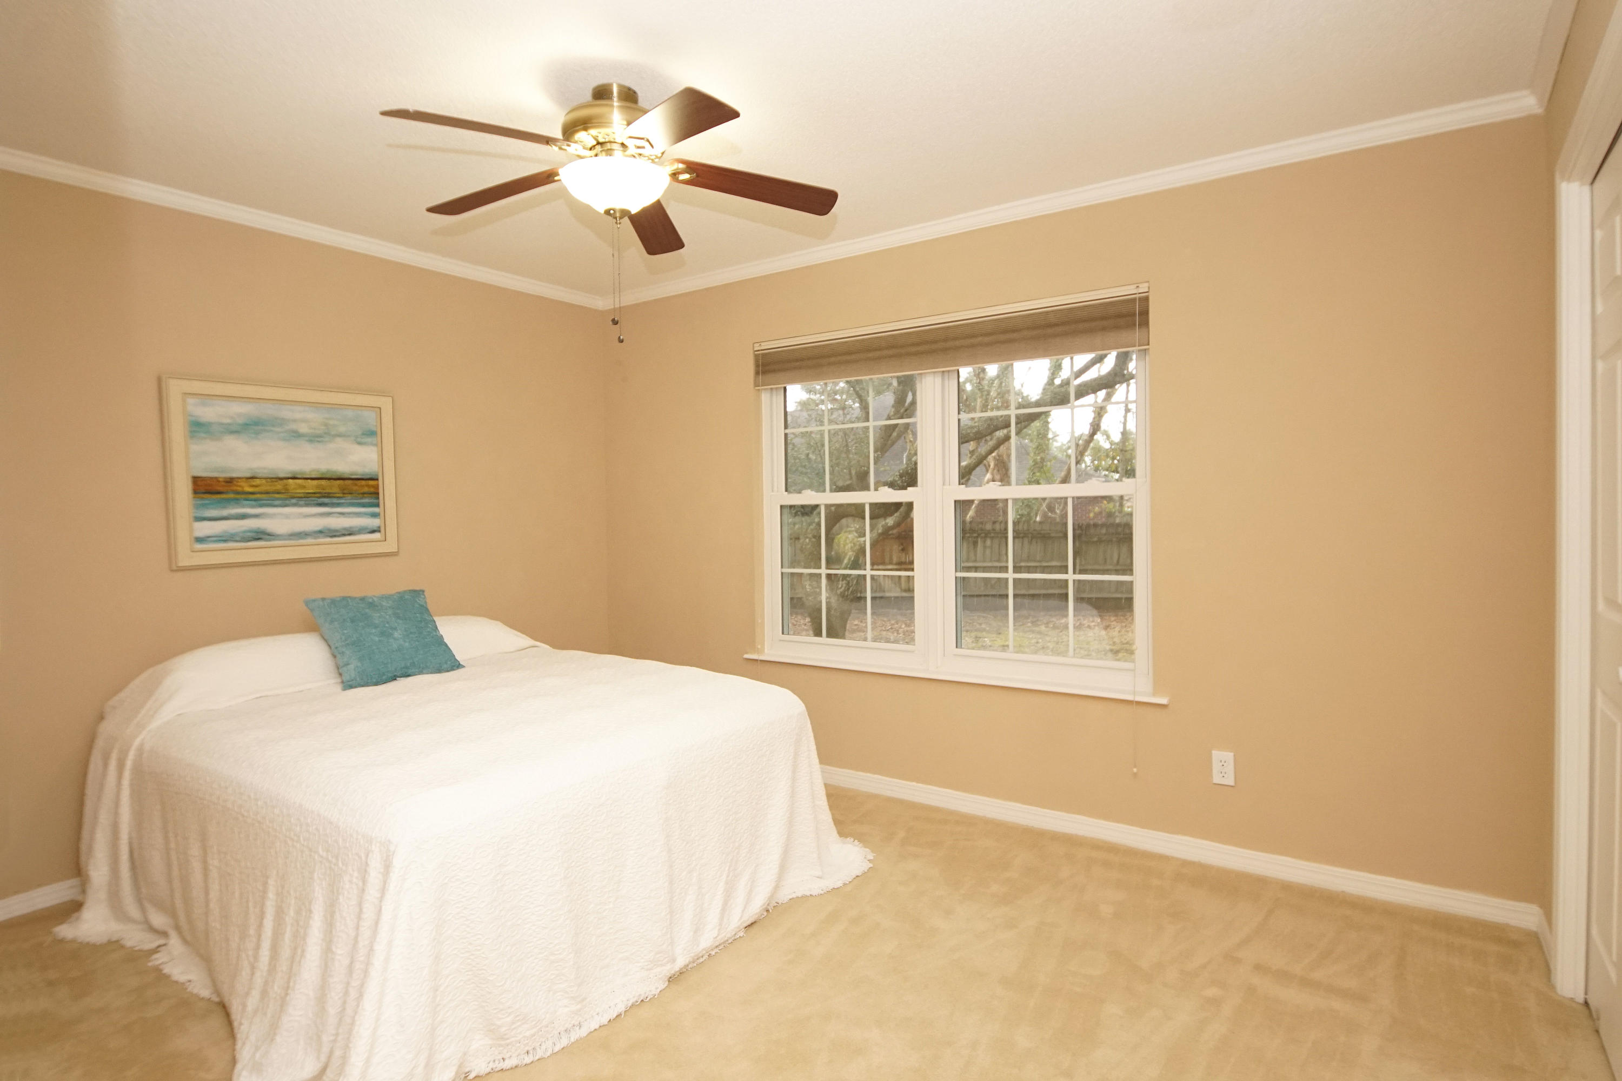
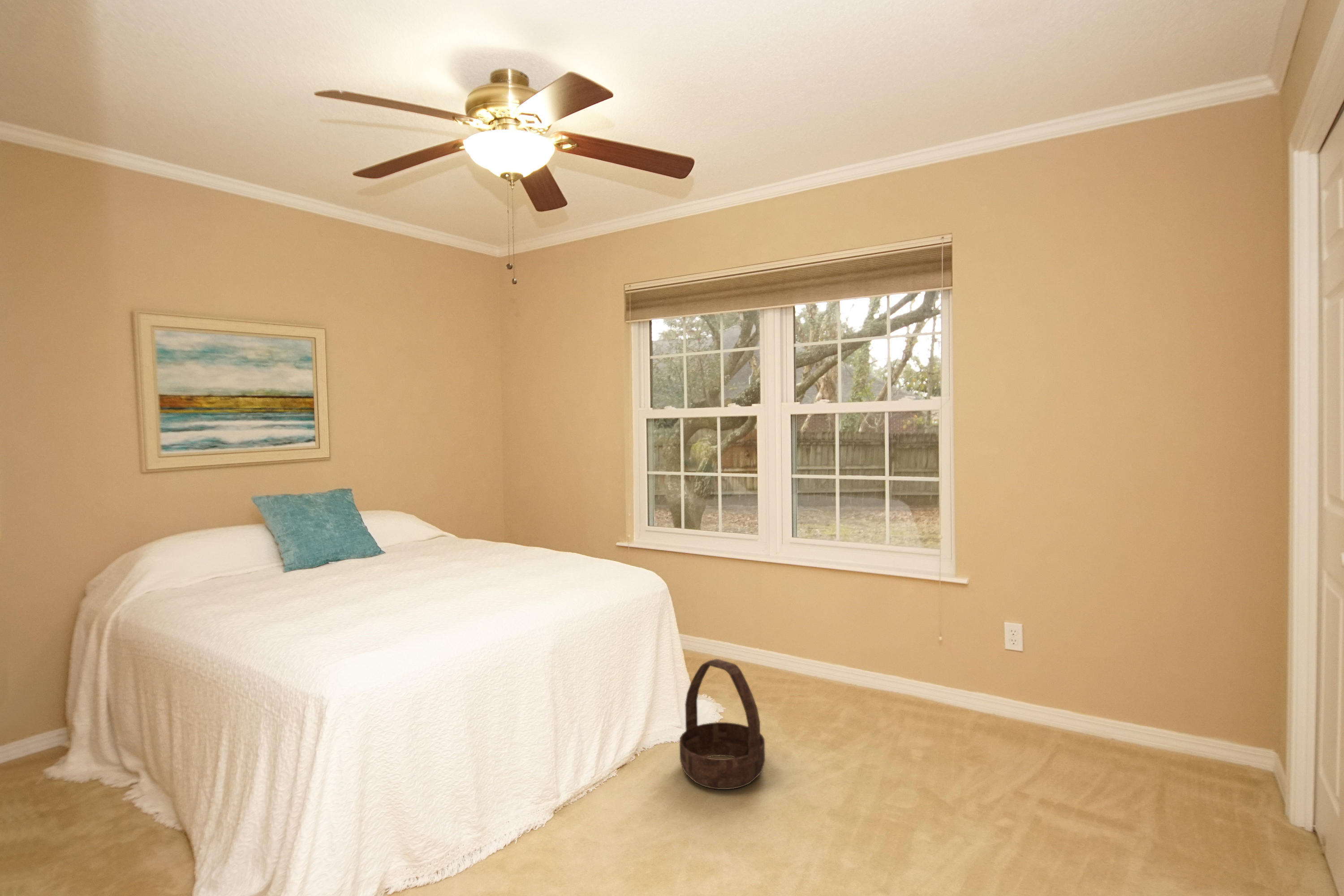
+ basket (721, 722)
